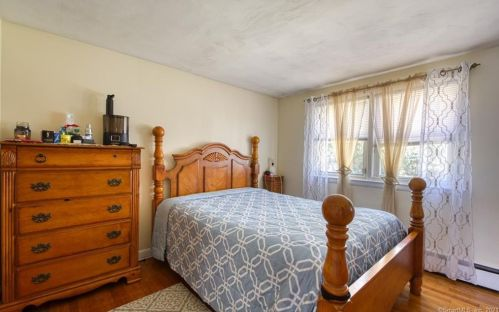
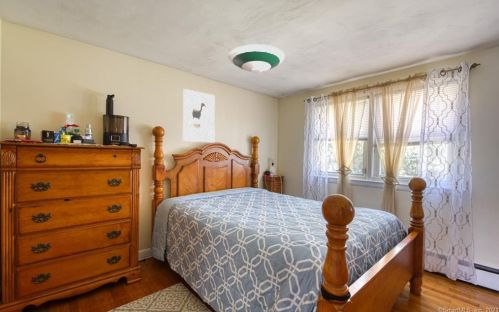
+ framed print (199, 117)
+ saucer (256, 64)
